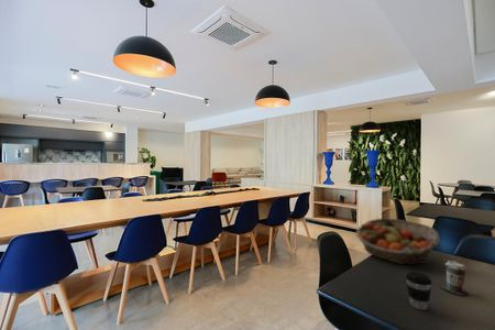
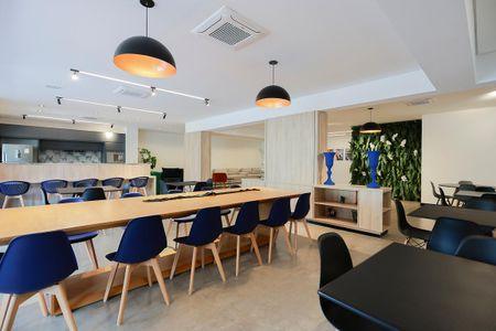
- coffee cup (418, 290)
- fruit basket (394, 239)
- coffee cup (454, 275)
